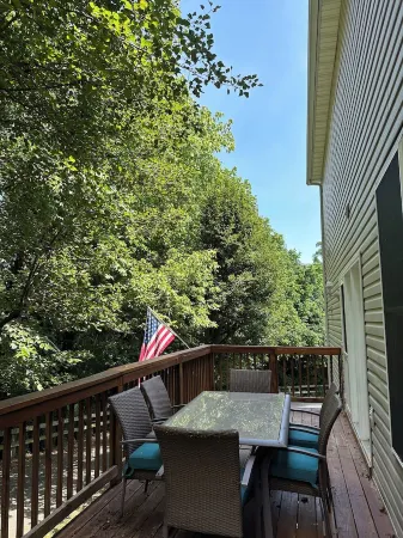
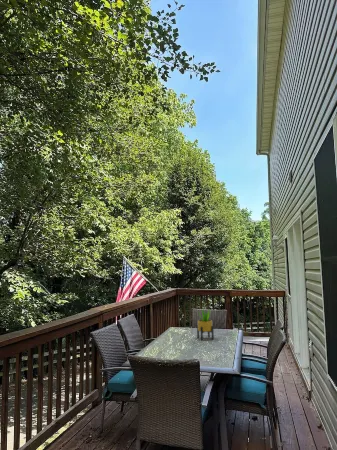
+ potted plant (205, 323)
